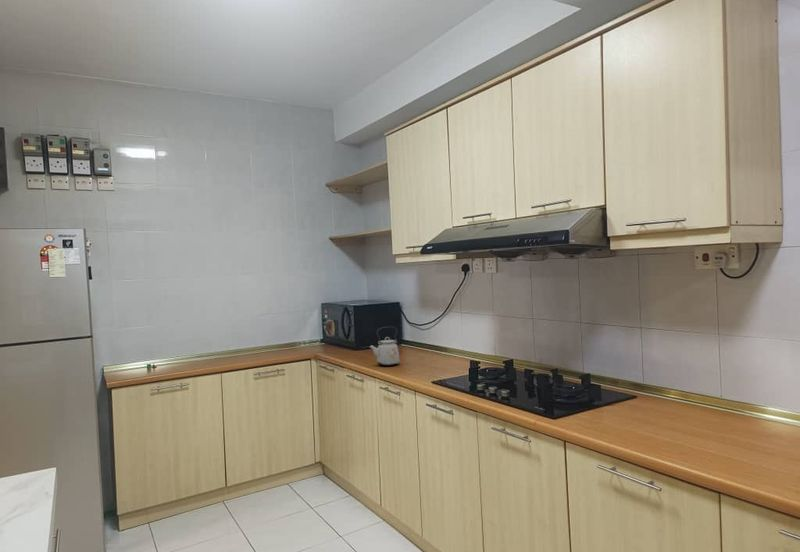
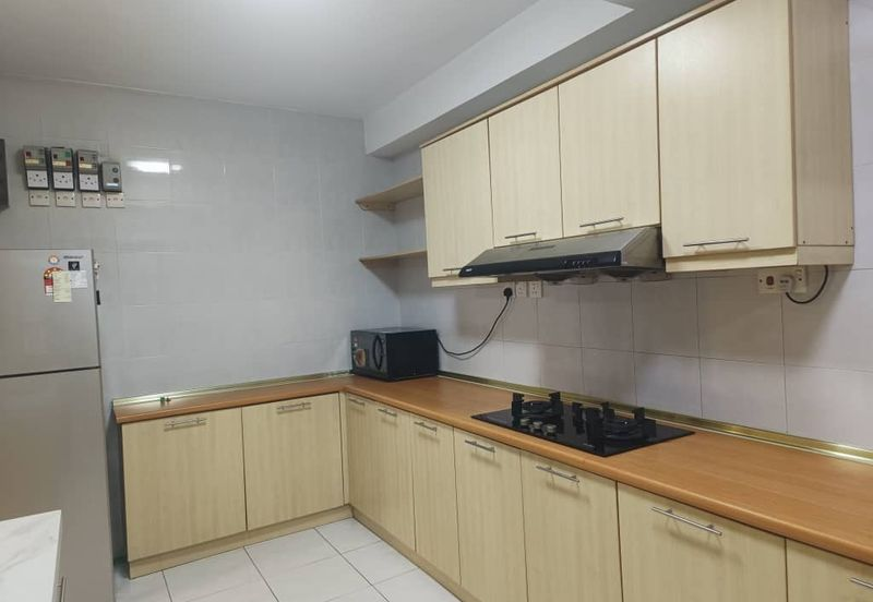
- kettle (383, 346)
